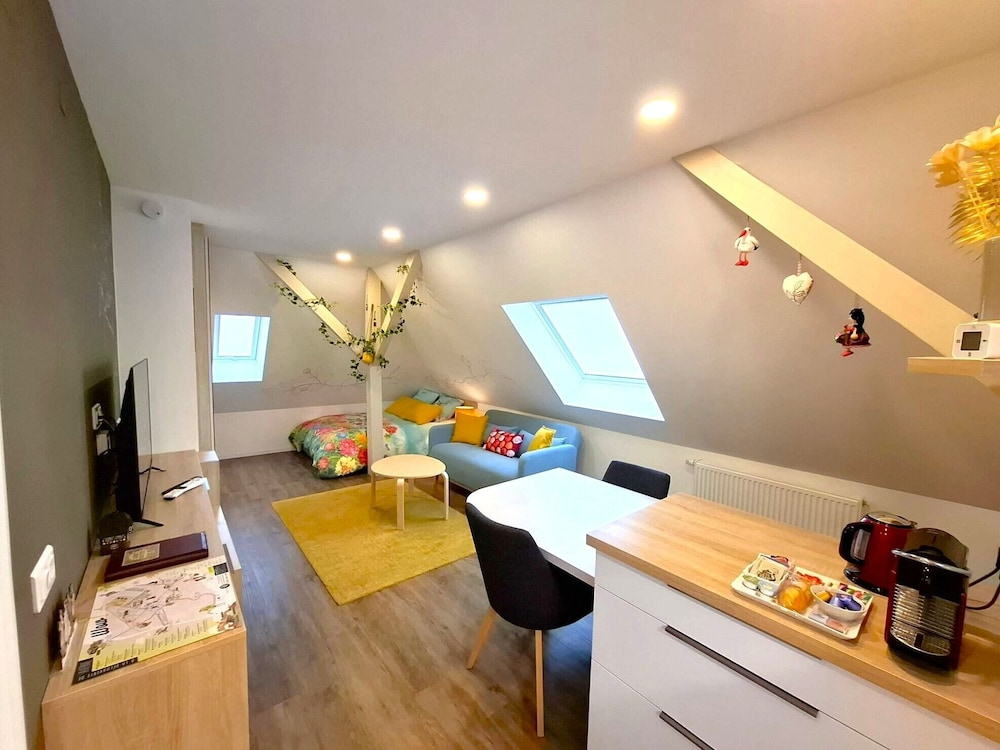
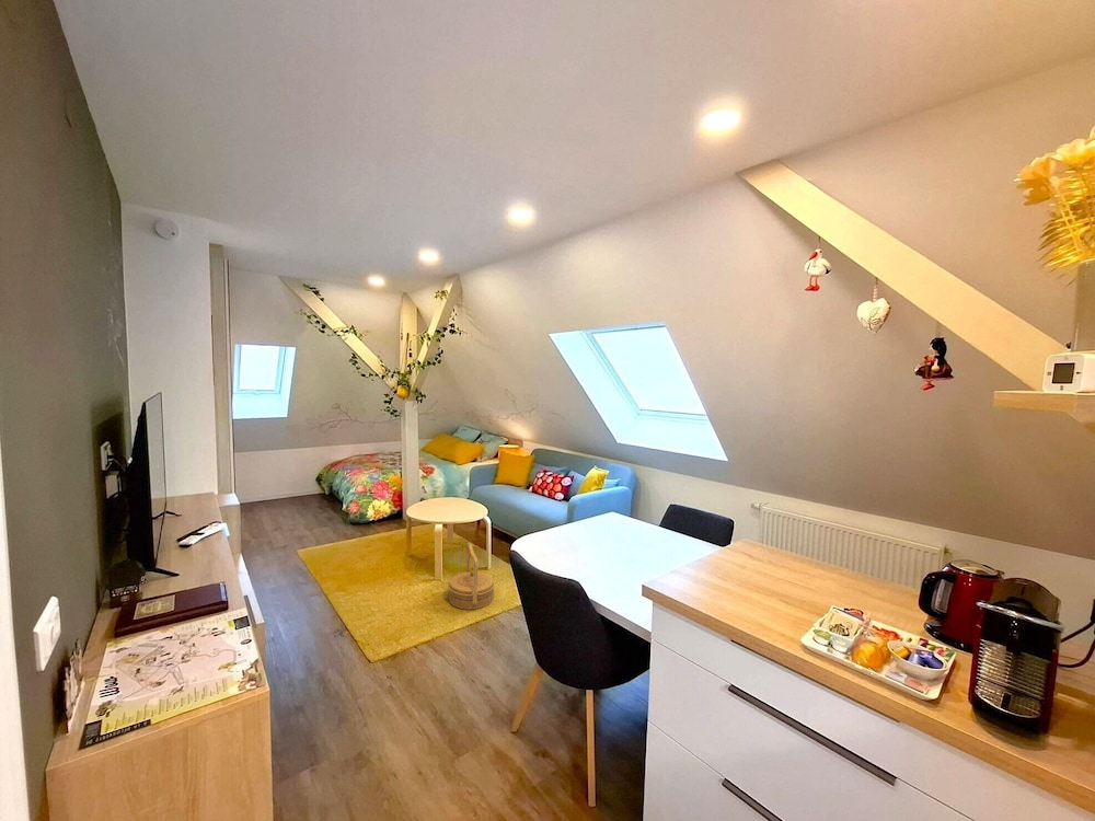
+ basket (472, 574)
